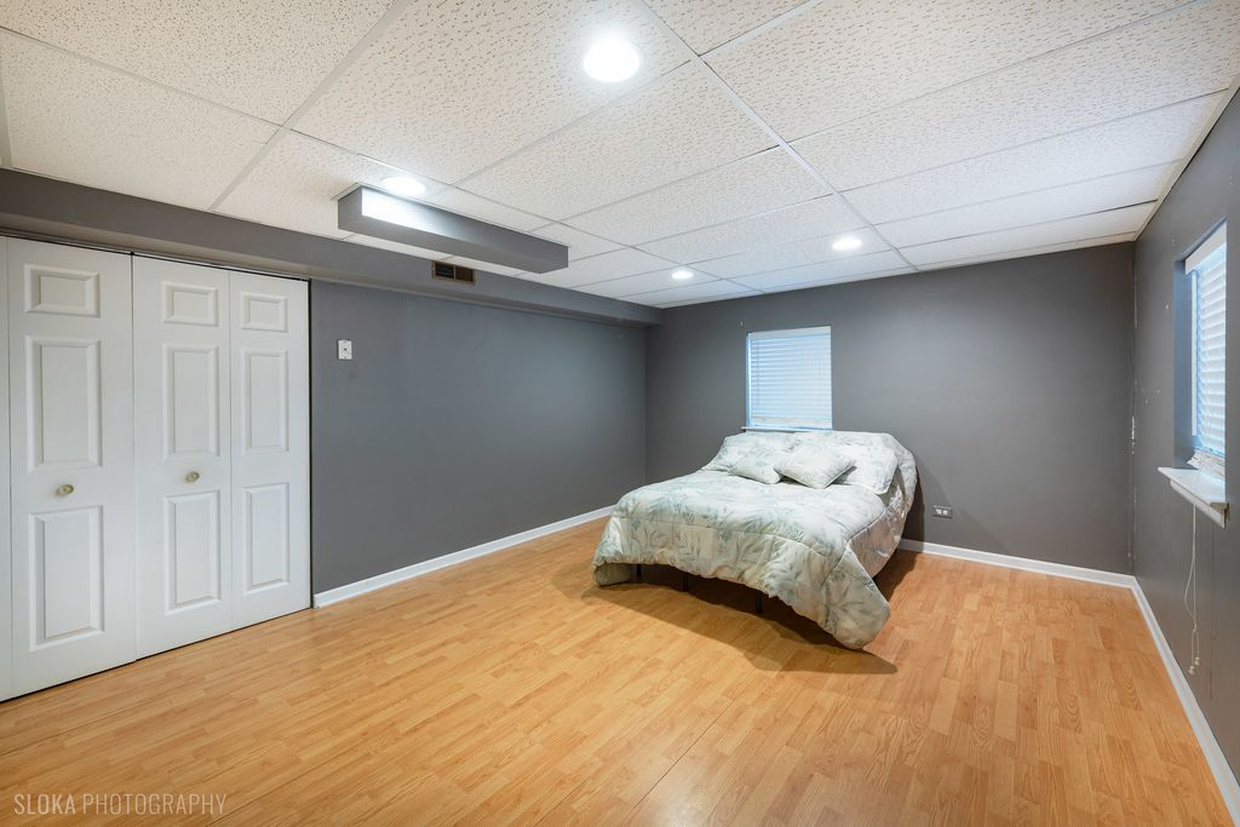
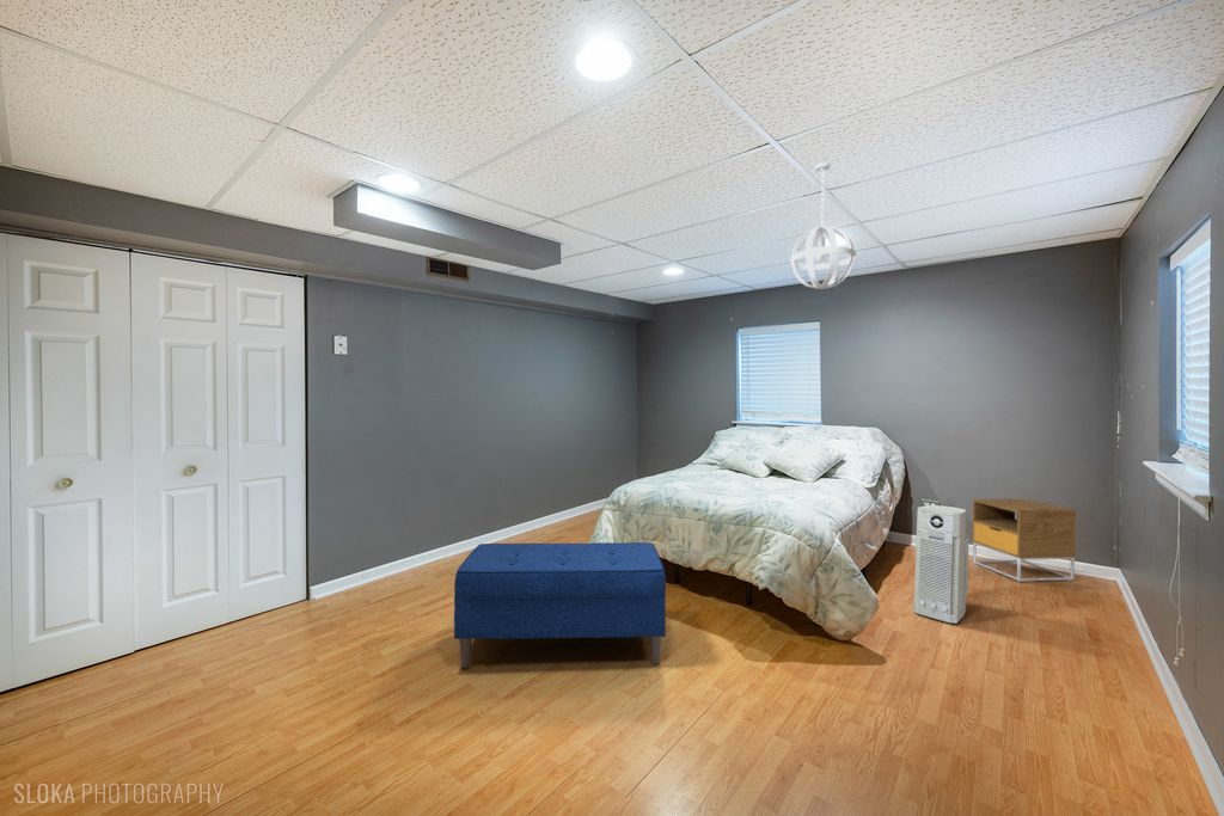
+ bench (563, 600)
+ nightstand (1021, 538)
+ pendant light (822, 227)
+ air purifier (942, 559)
